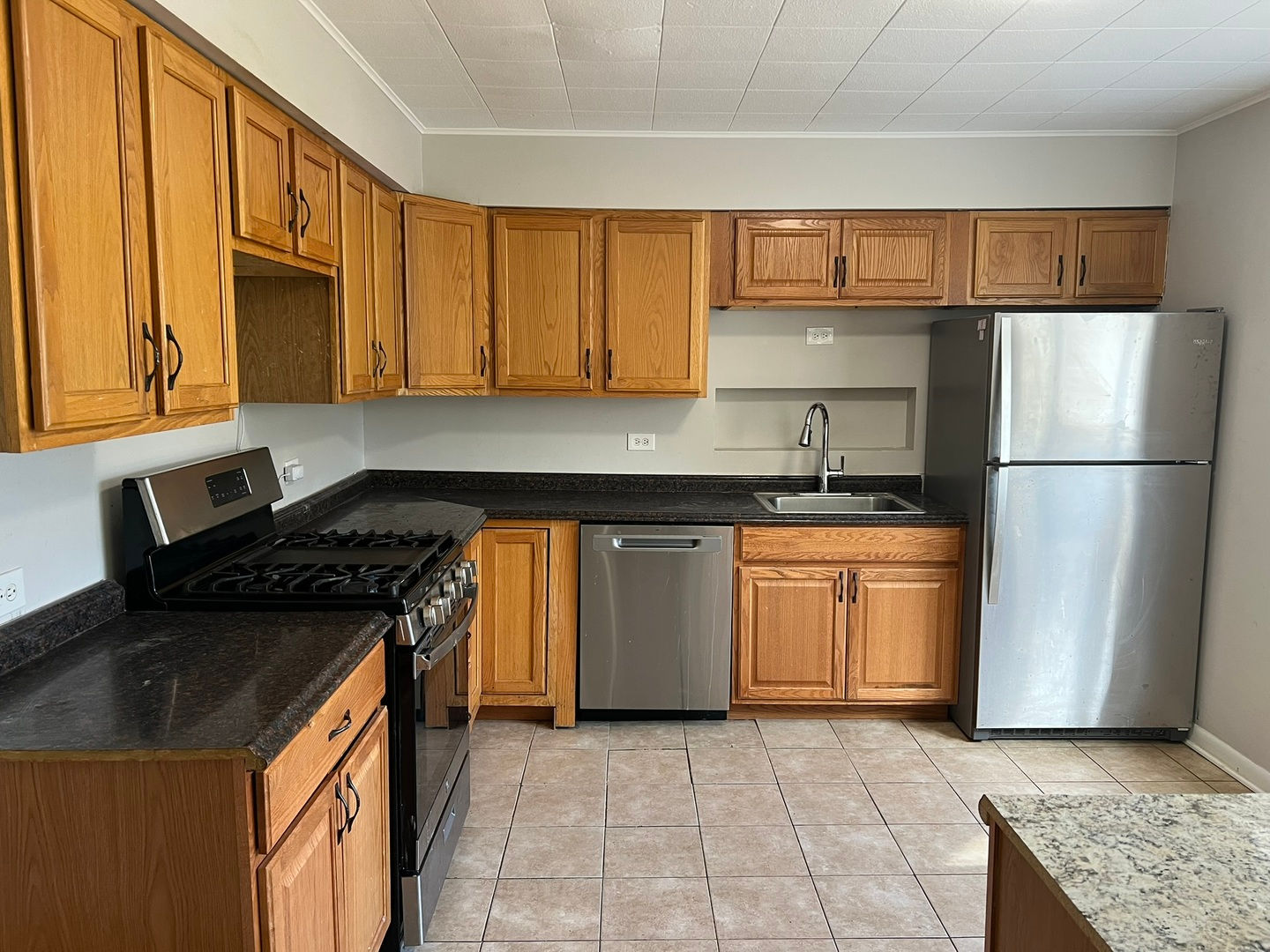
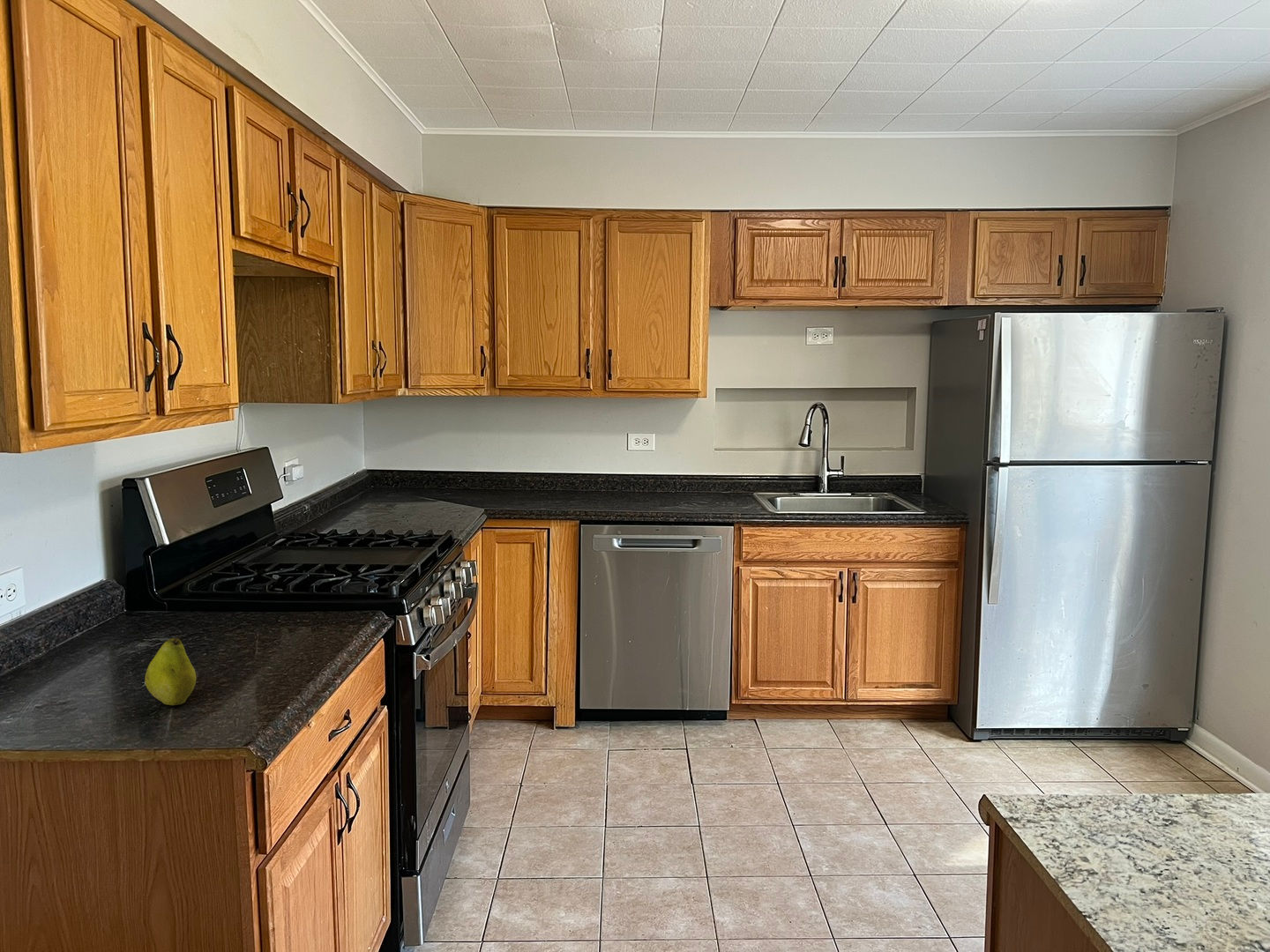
+ fruit (171, 670)
